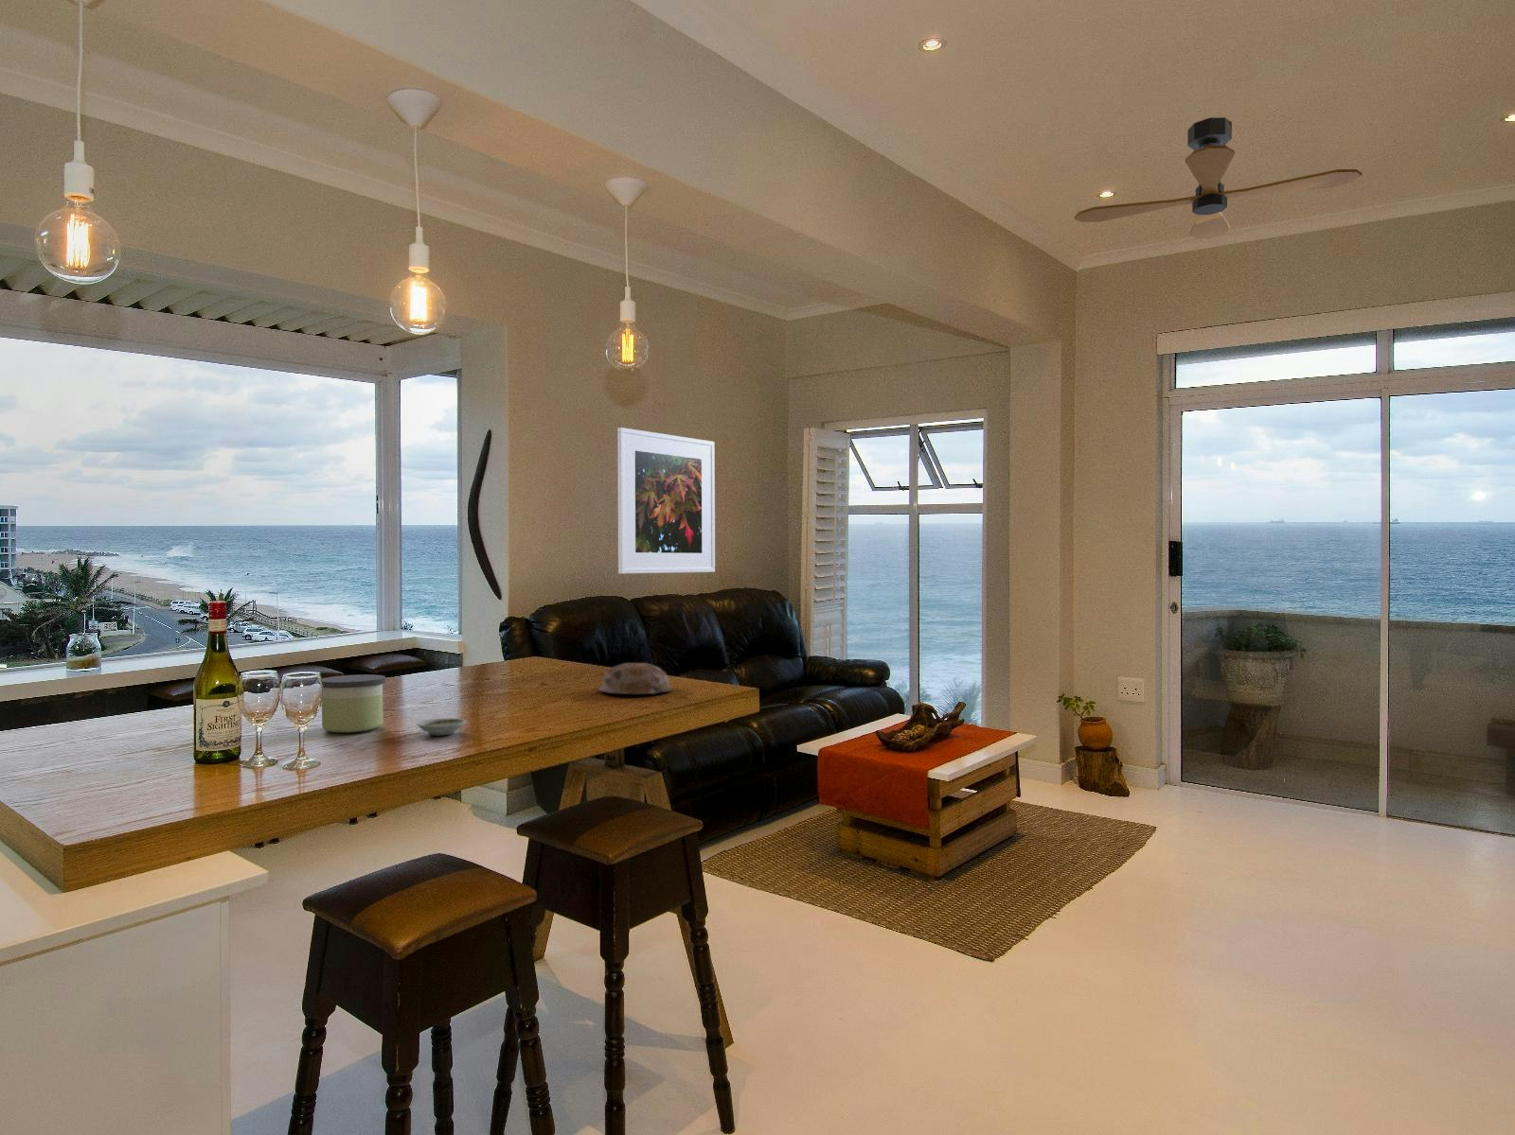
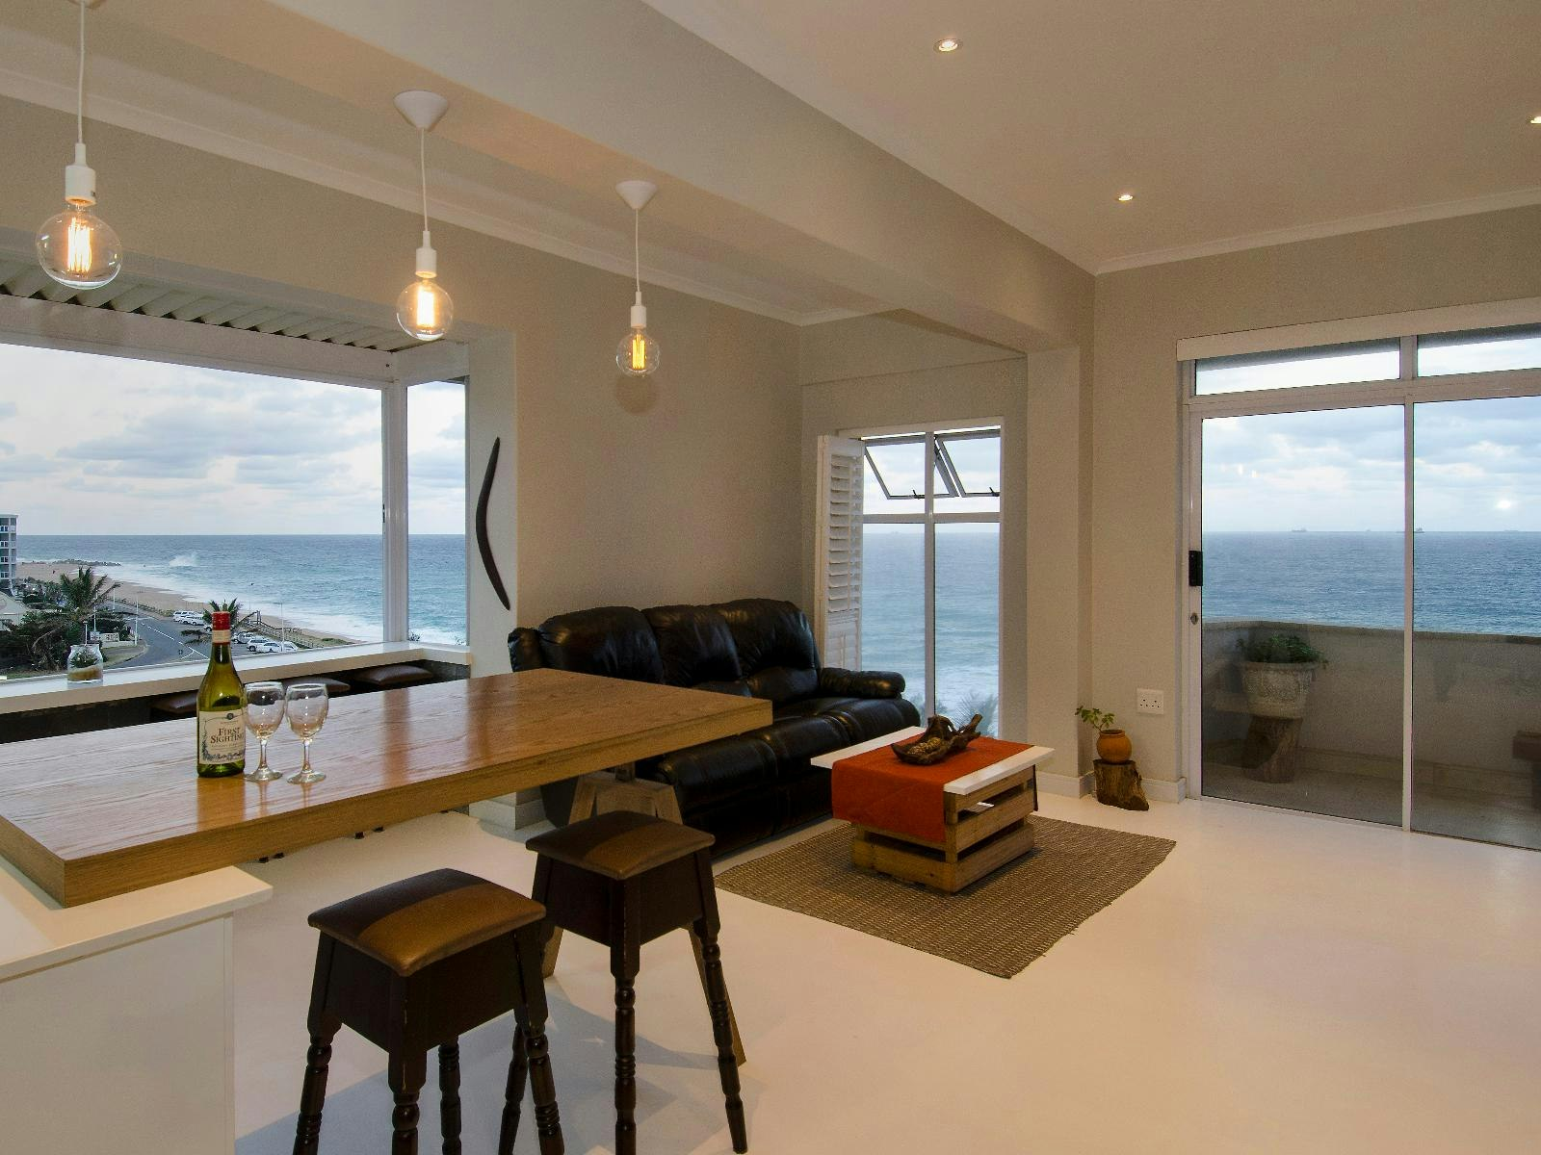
- candle (352, 702)
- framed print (668, 503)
- saucer (441, 727)
- bowl (635, 675)
- ceiling fan (1210, 167)
